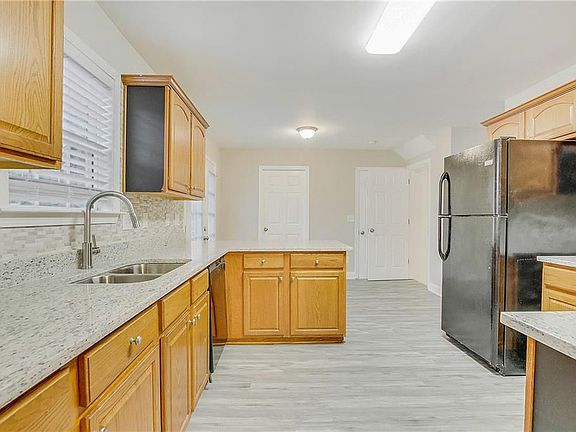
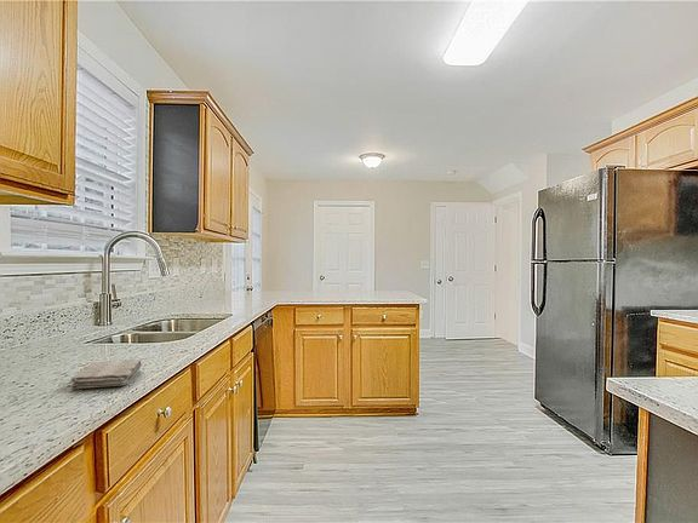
+ washcloth (108, 372)
